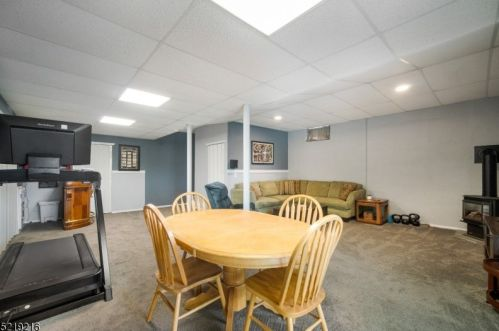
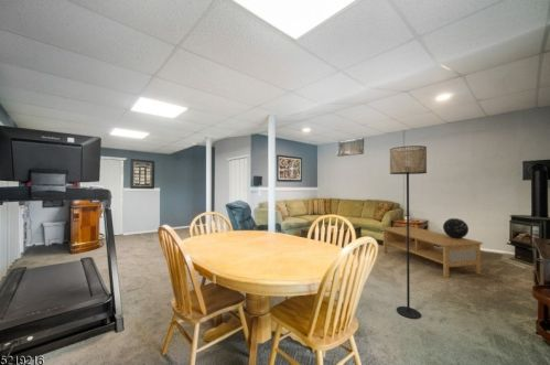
+ floor lamp (408, 229)
+ decorative globe (455, 227)
+ coffee table (424, 247)
